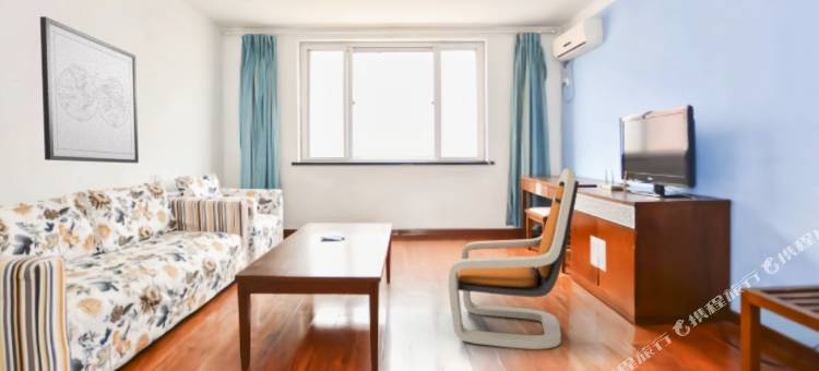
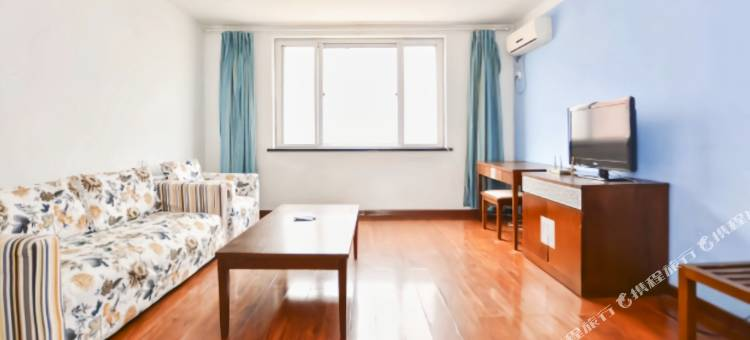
- wall art (96, 100)
- lounge chair (506, 248)
